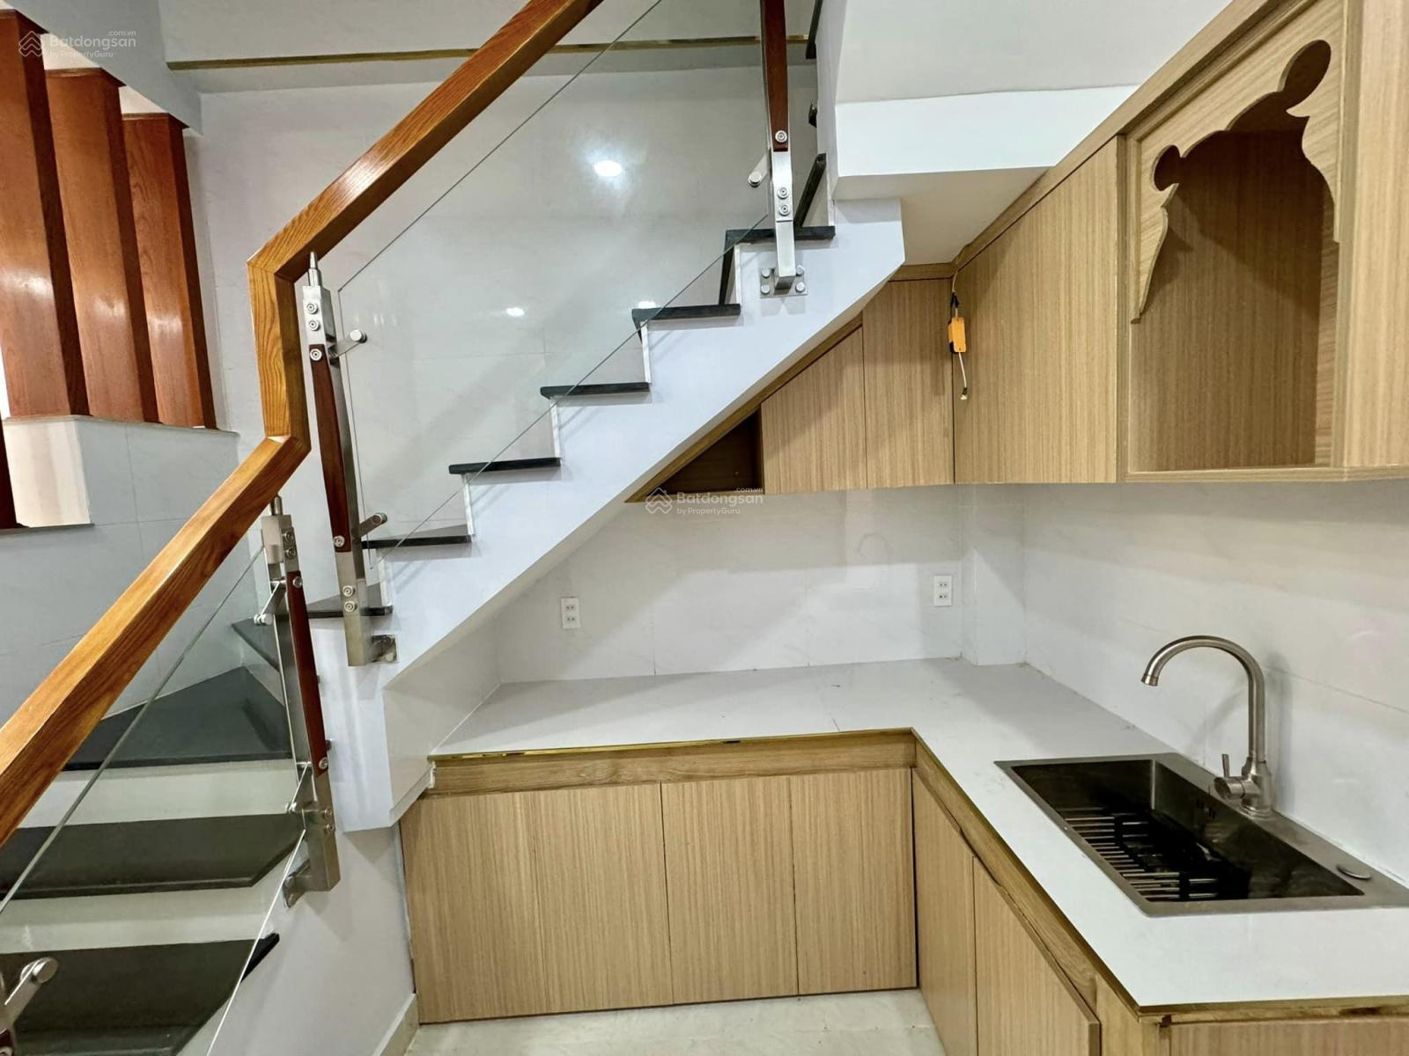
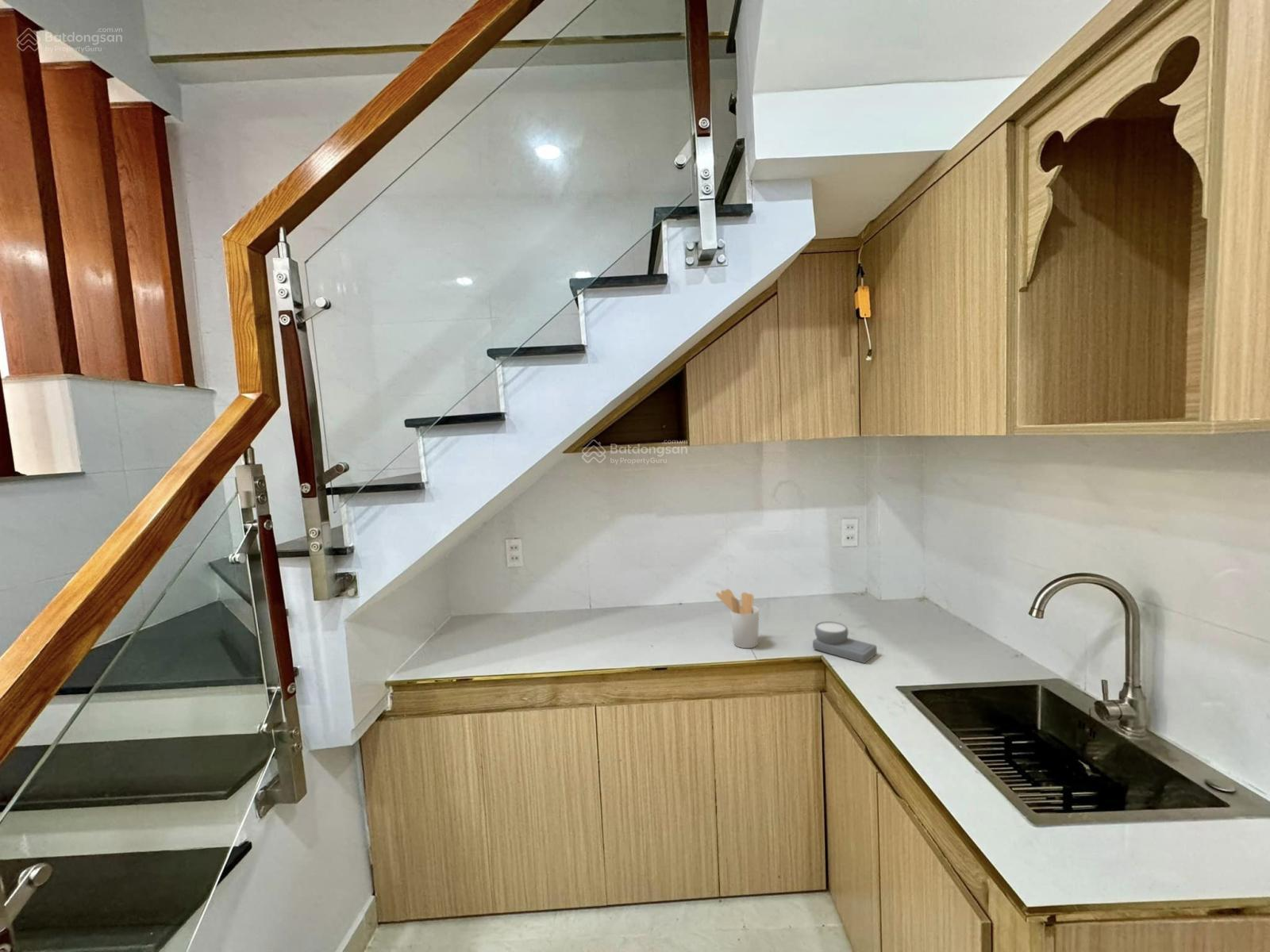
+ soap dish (843, 640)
+ utensil holder (738, 616)
